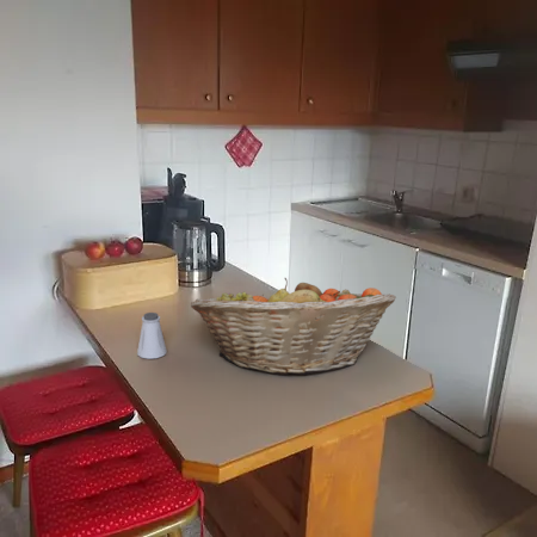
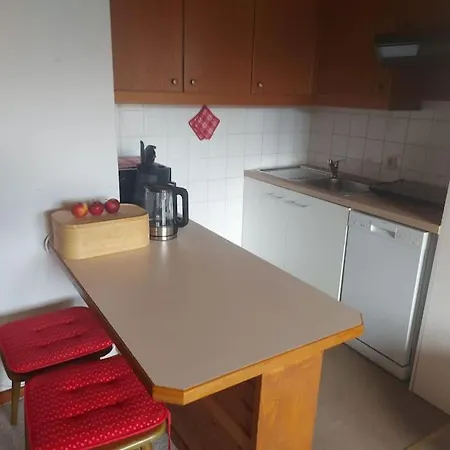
- saltshaker (150, 333)
- fruit basket (292, 315)
